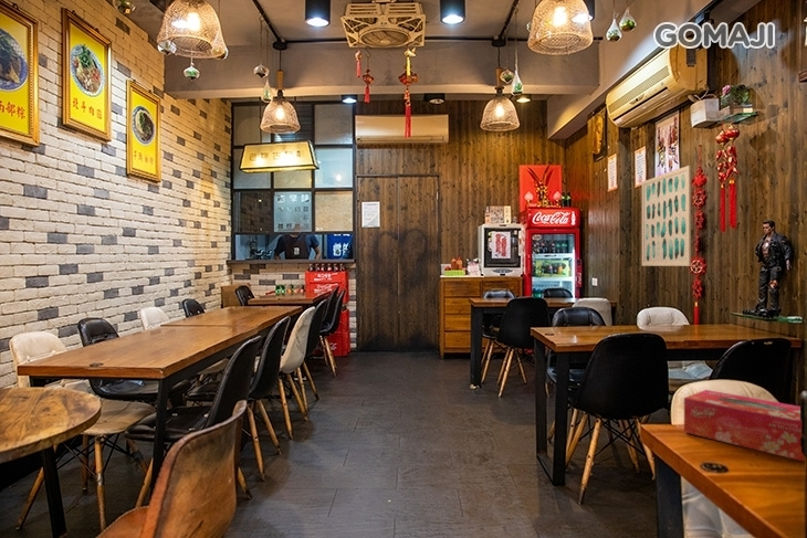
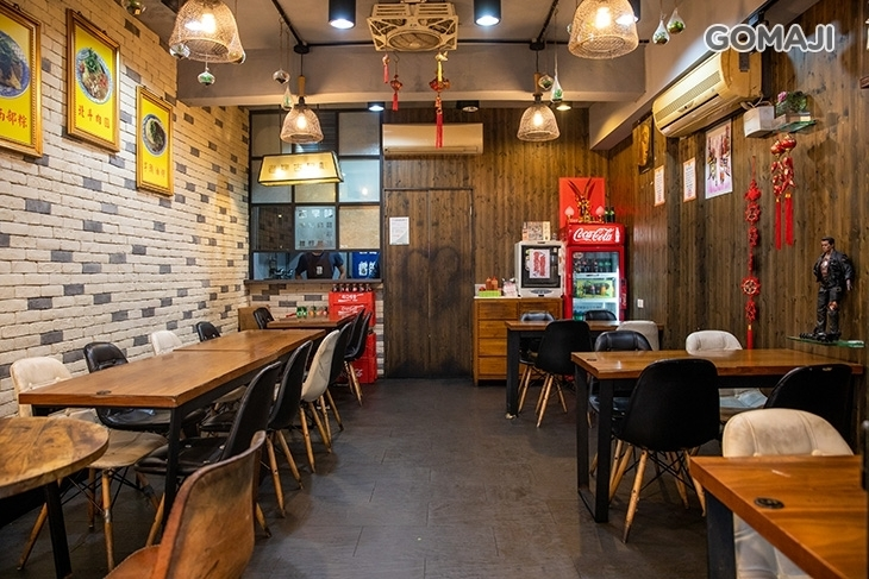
- tissue box (751, 421)
- wall art (663, 220)
